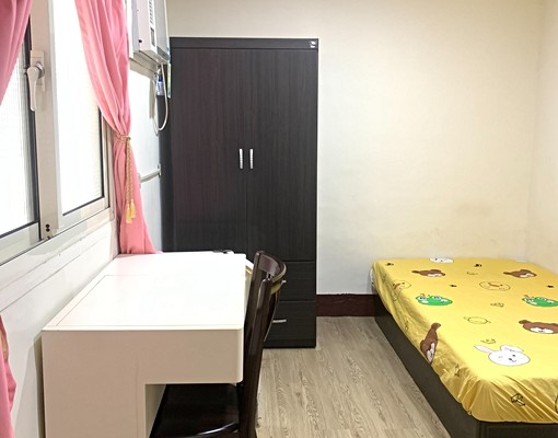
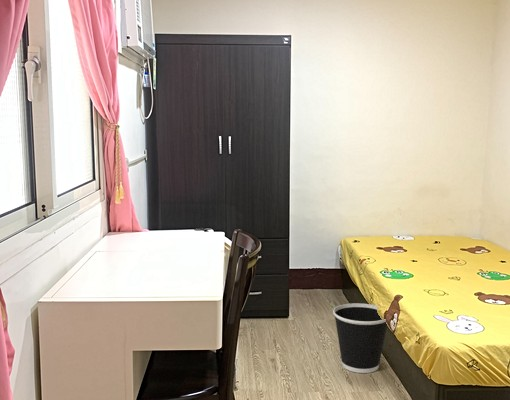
+ wastebasket (360, 338)
